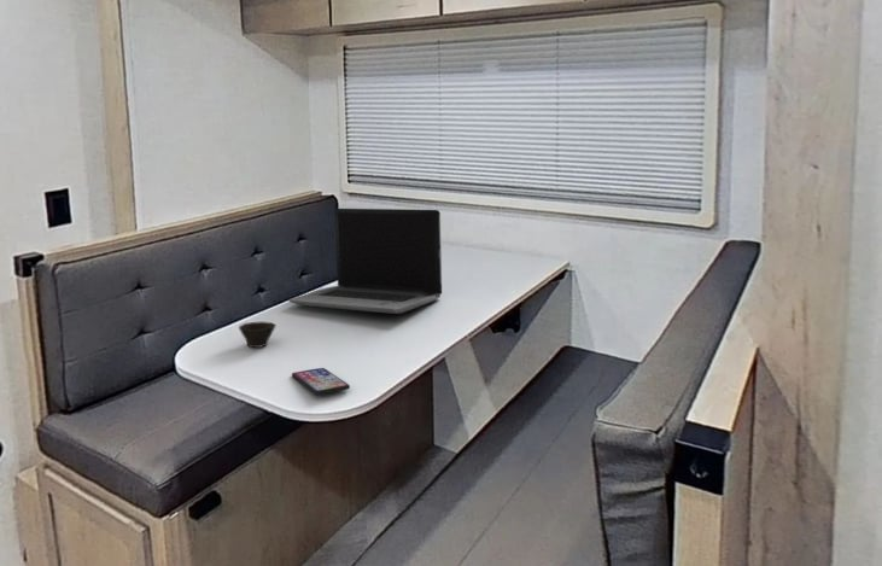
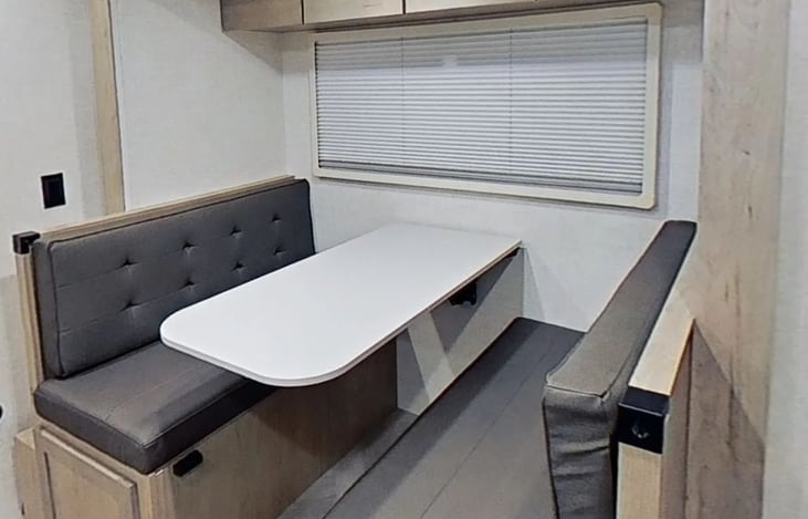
- cup (258, 334)
- smartphone (320, 380)
- laptop computer (363, 258)
